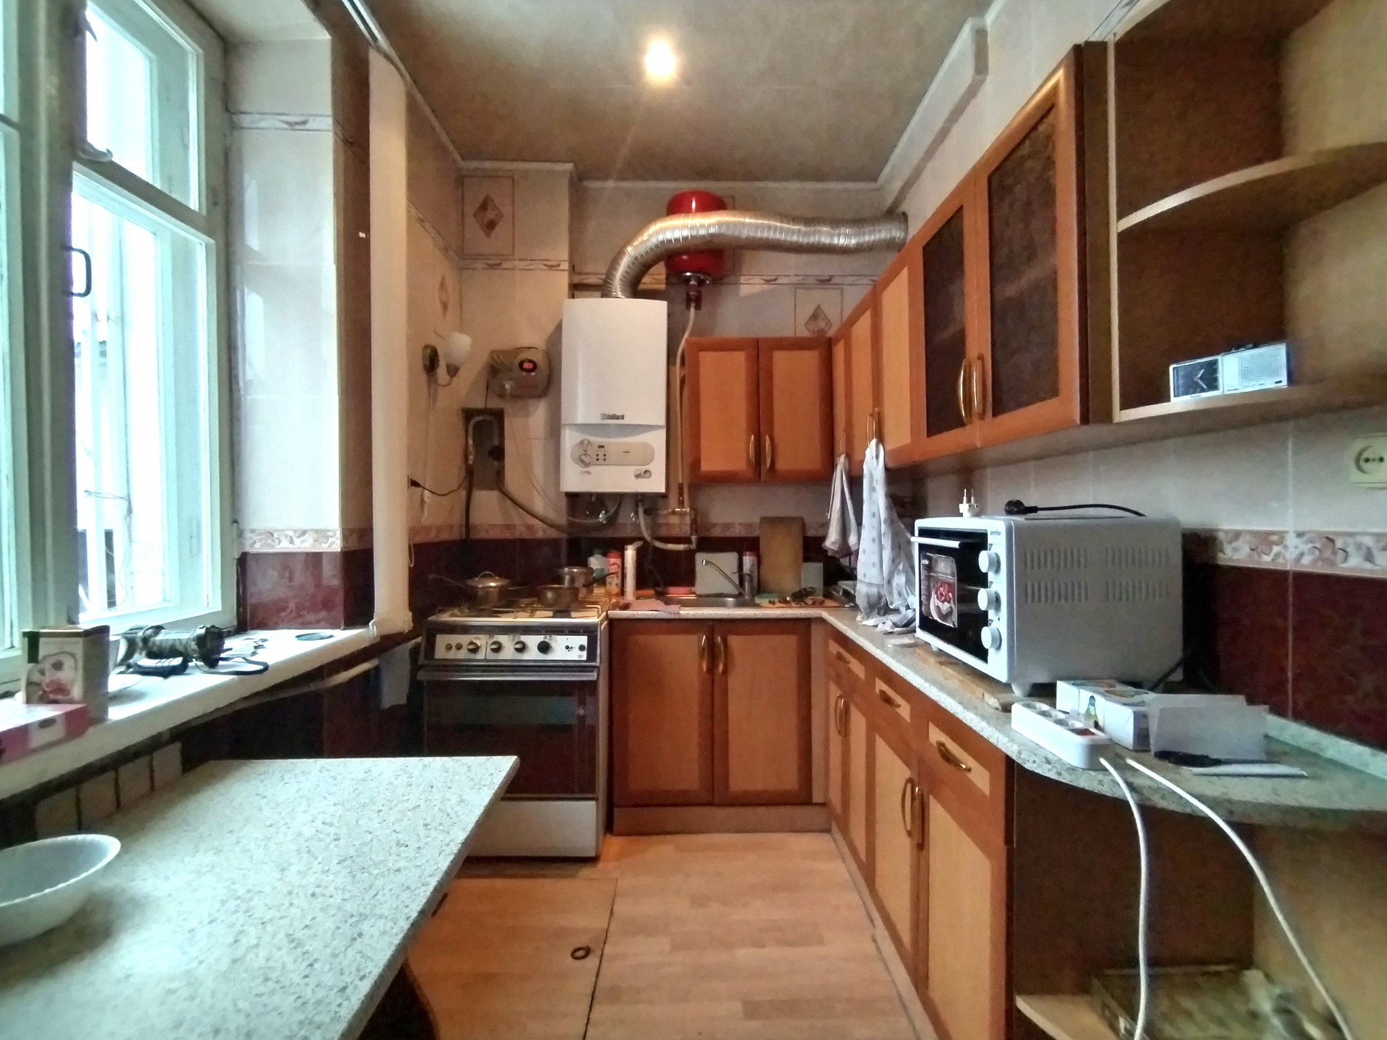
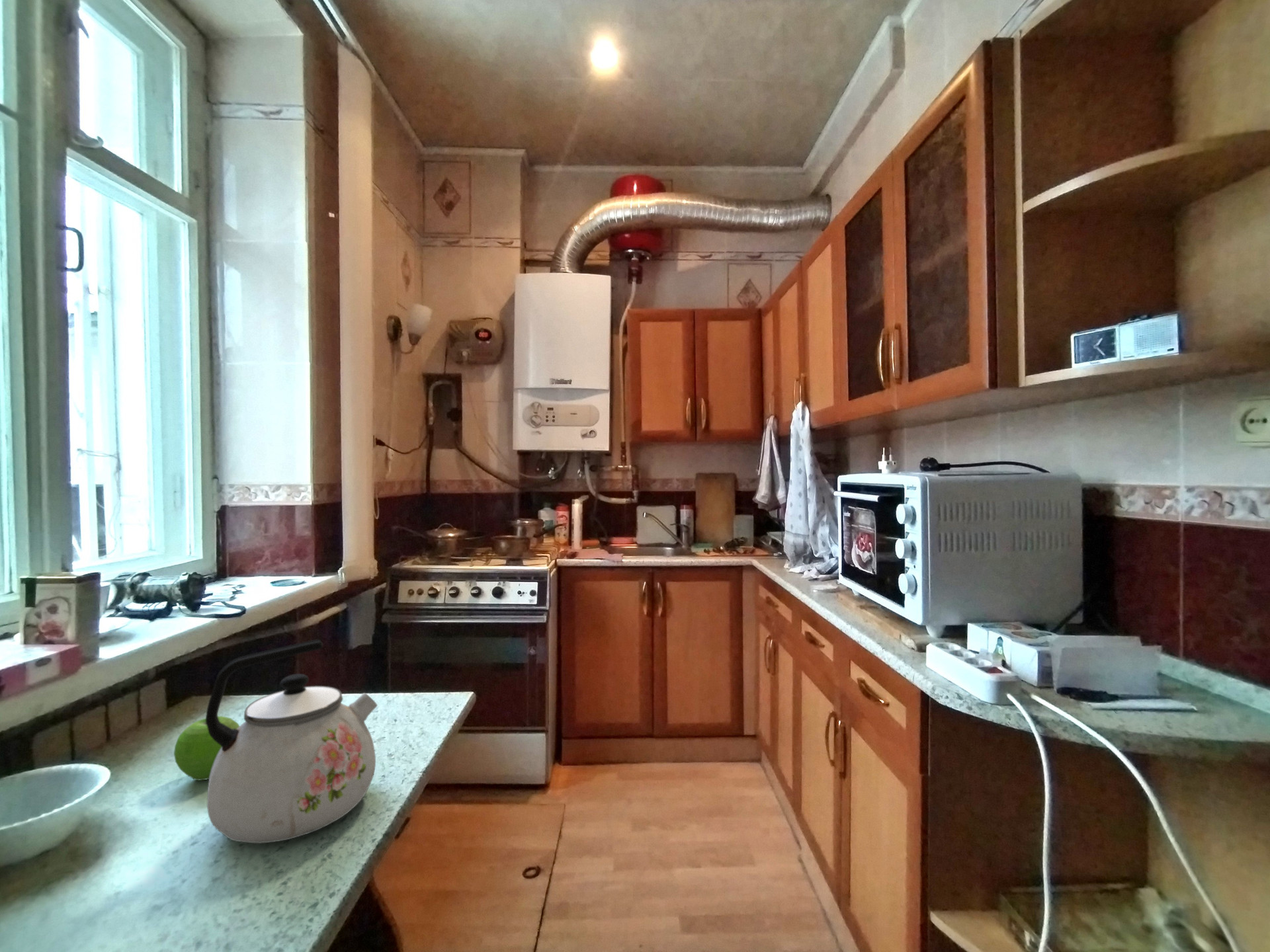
+ kettle (297, 727)
+ fruit (209, 748)
